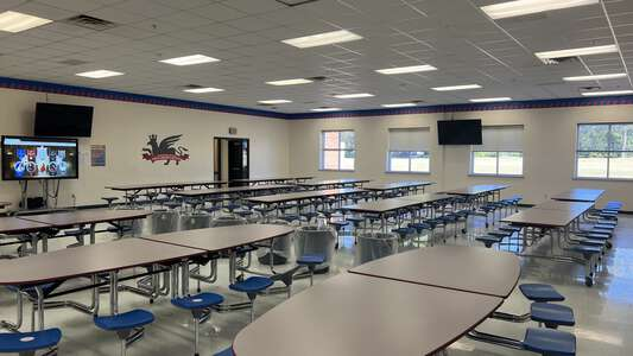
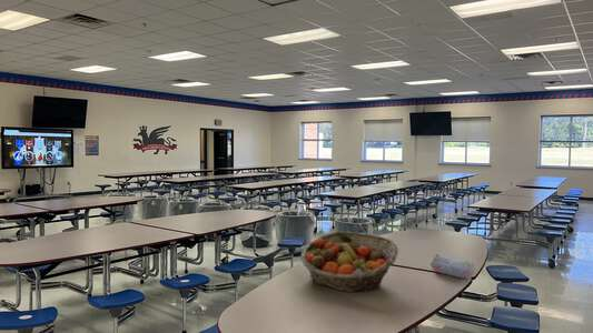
+ fruit basket (347, 260)
+ pencil case (452, 265)
